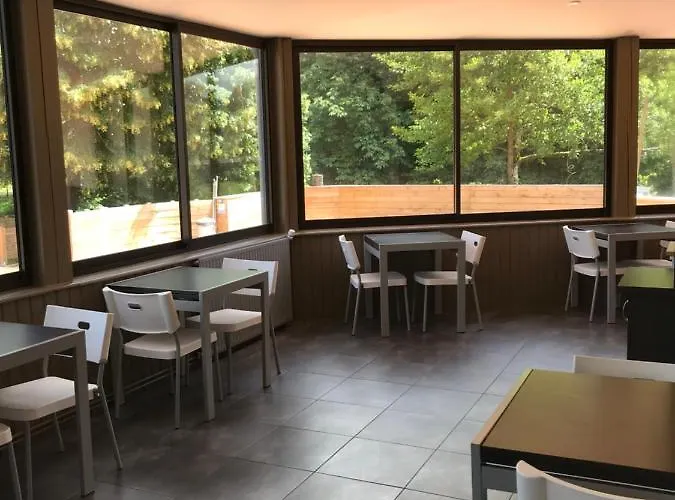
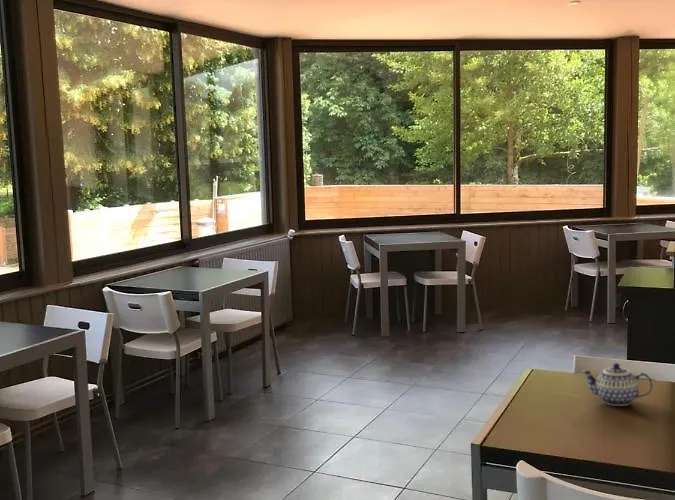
+ teapot (616, 382)
